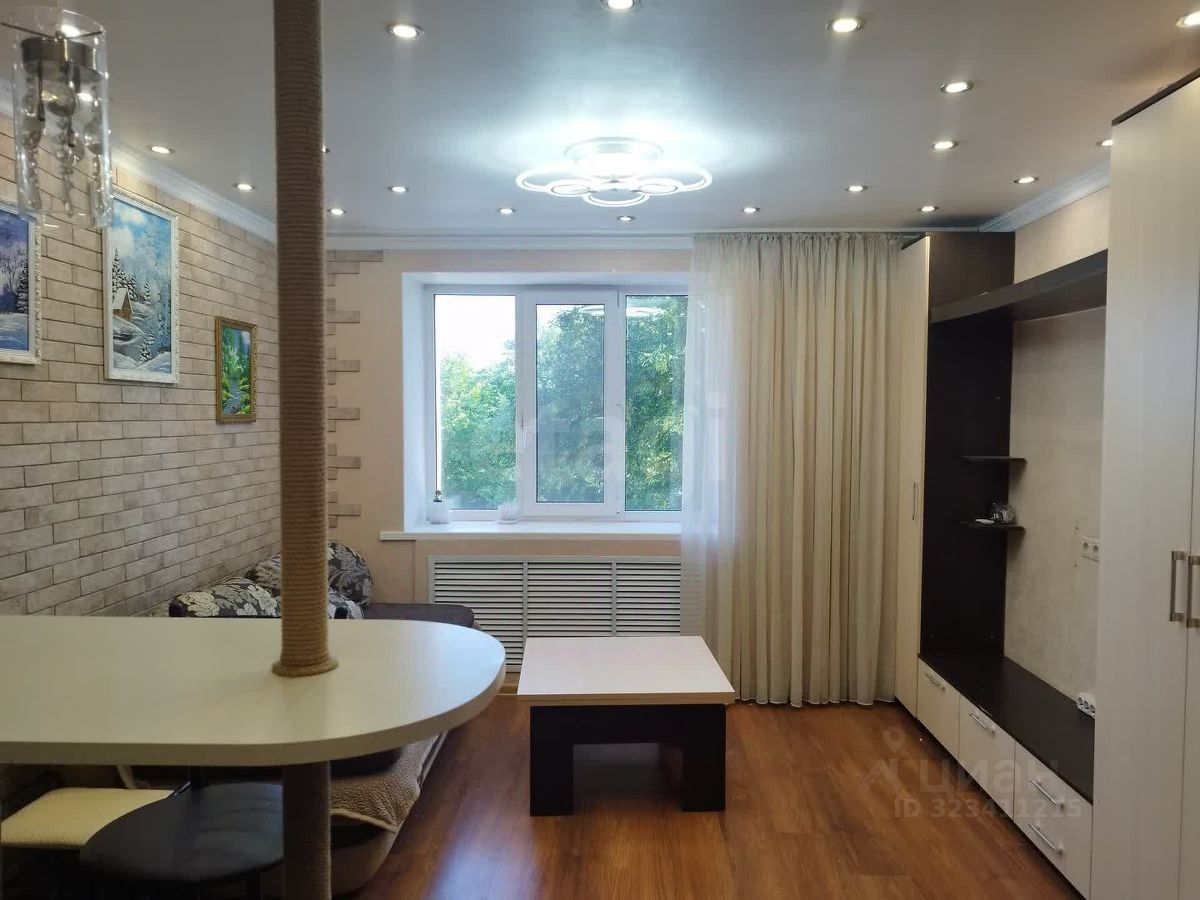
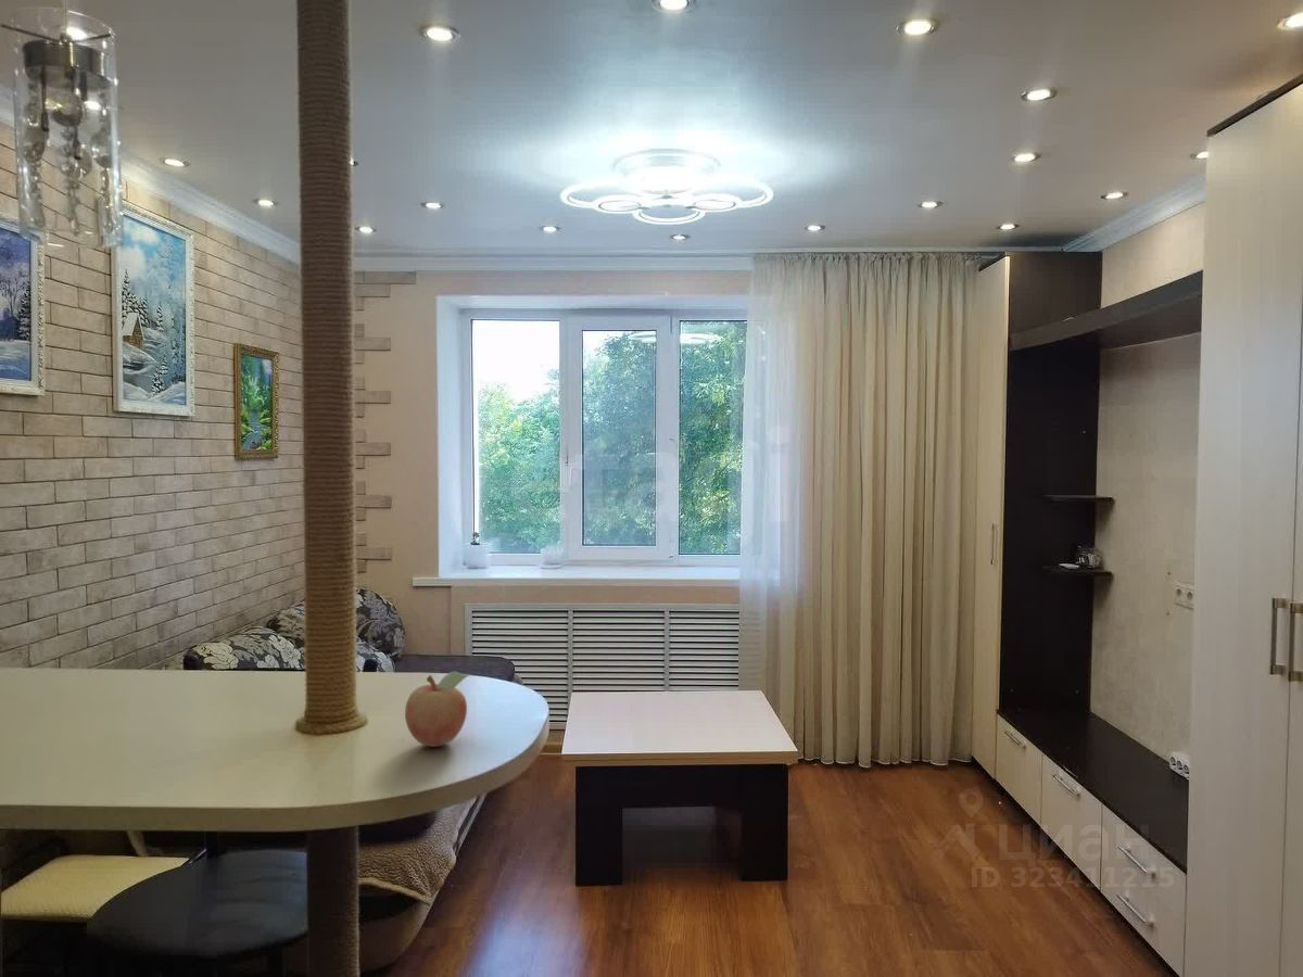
+ fruit (437, 708)
